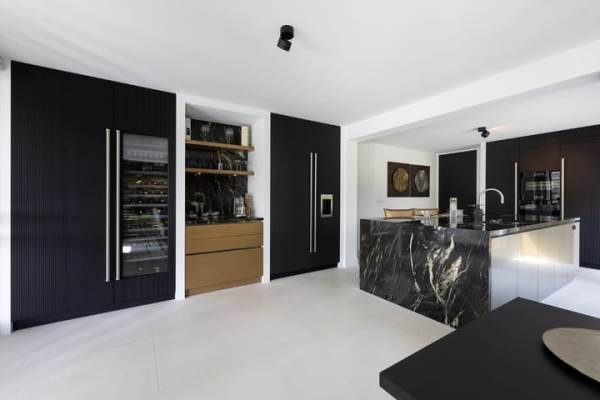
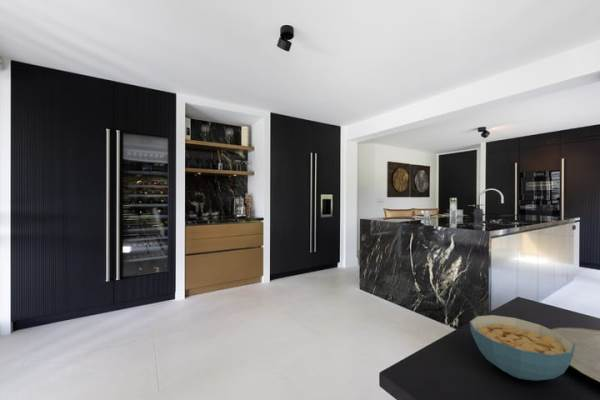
+ cereal bowl (517, 352)
